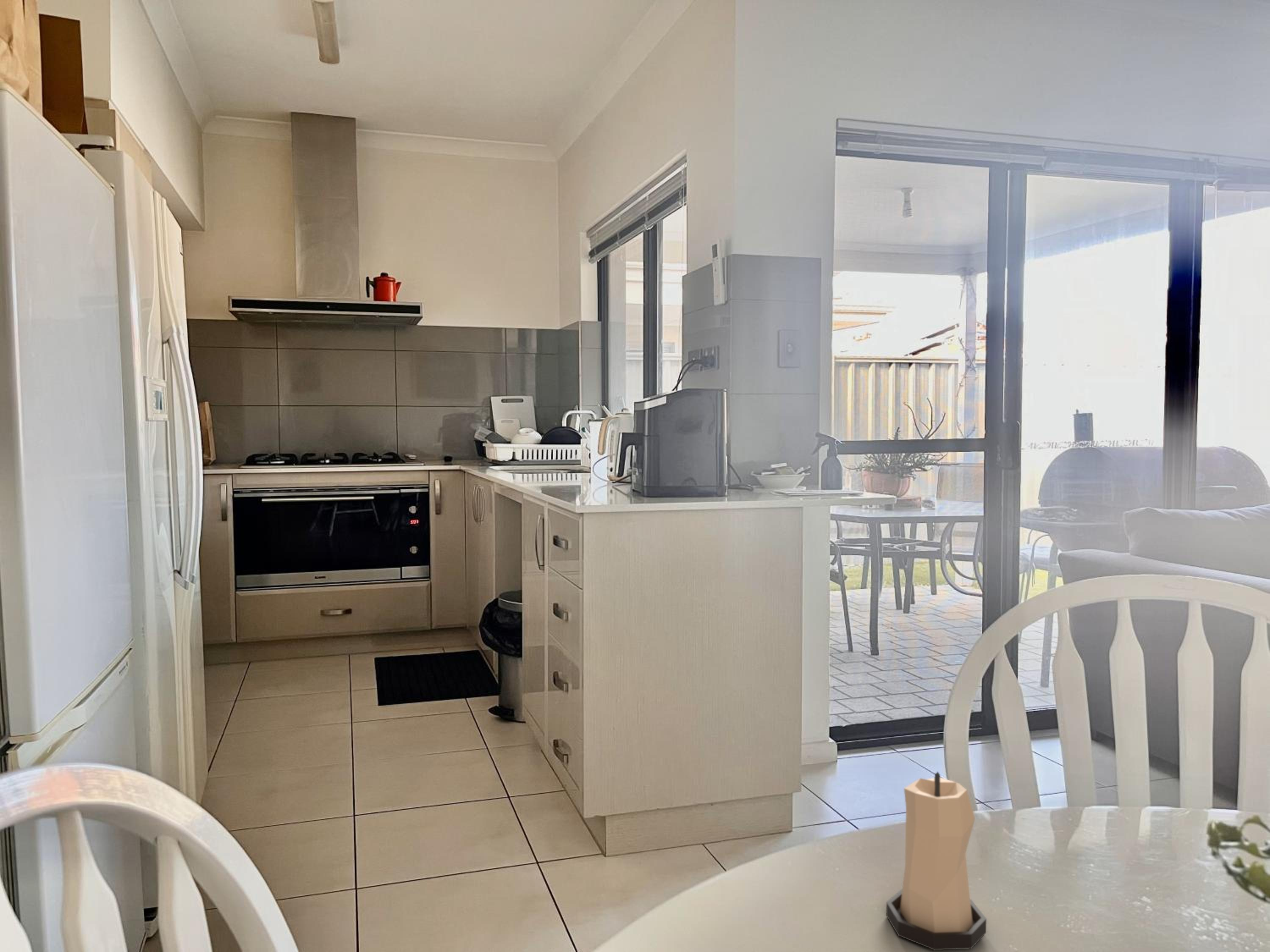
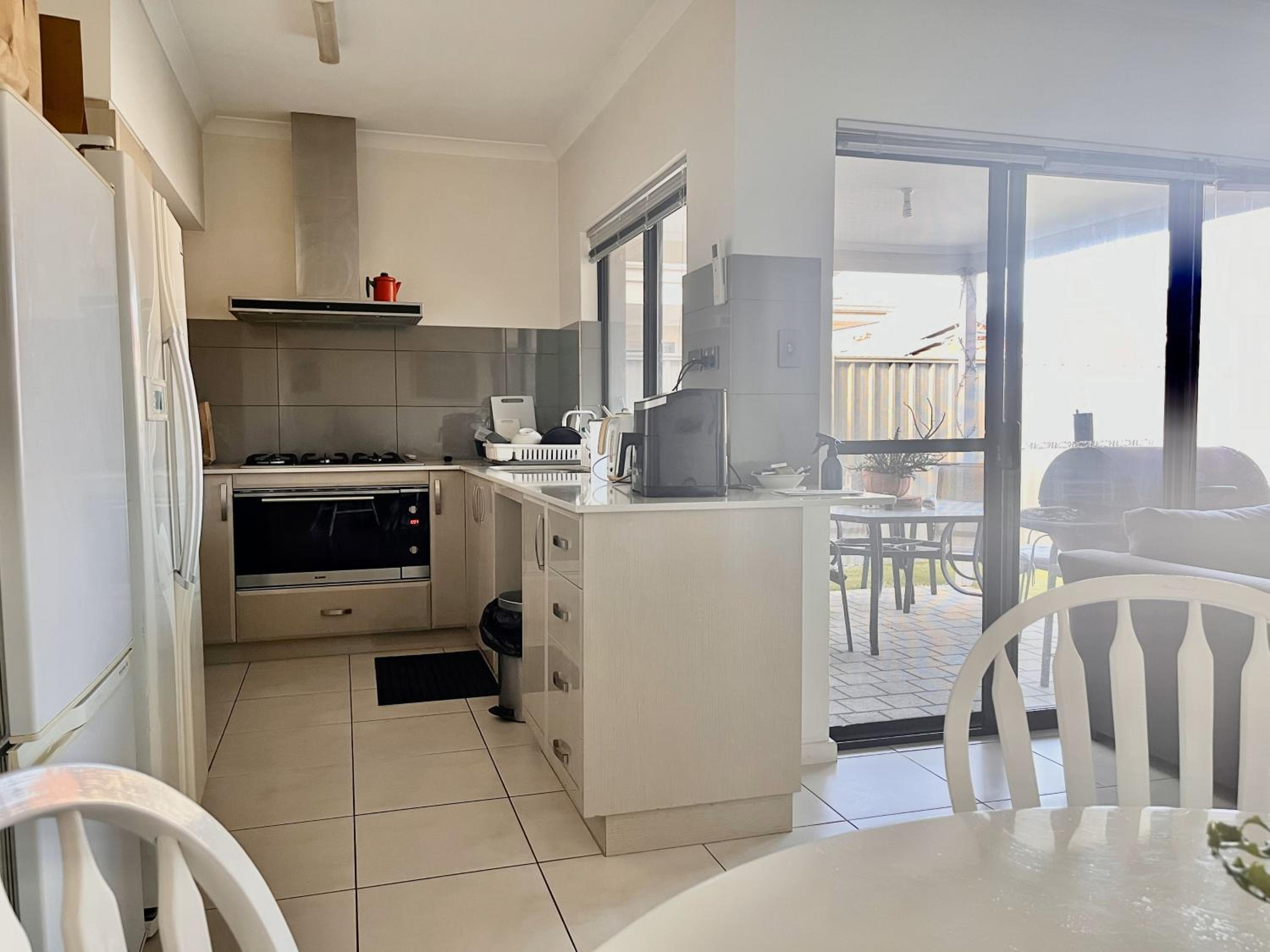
- candle (936, 848)
